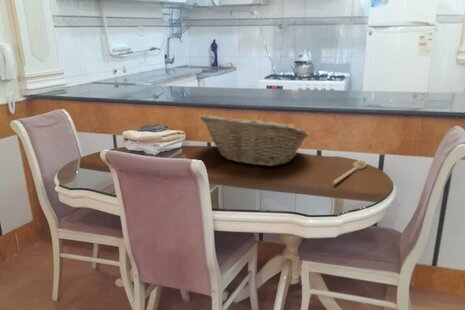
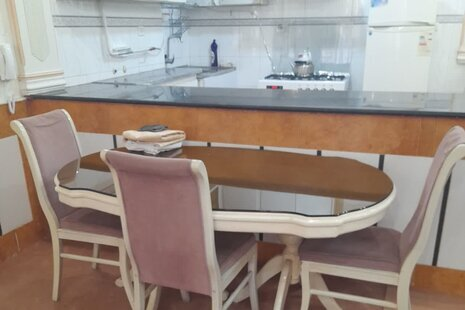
- fruit basket (253, 134)
- spoon (349, 171)
